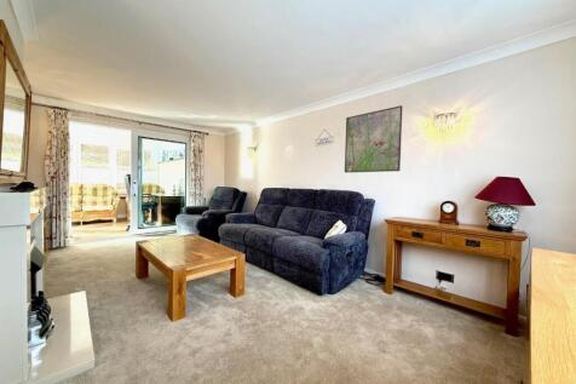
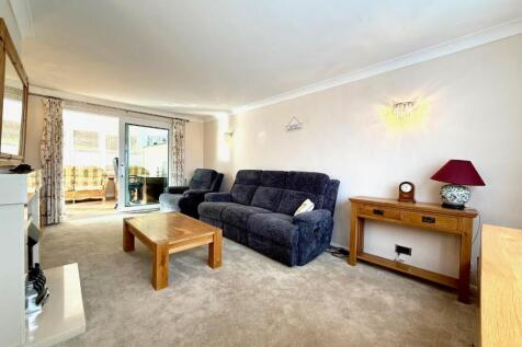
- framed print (370, 142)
